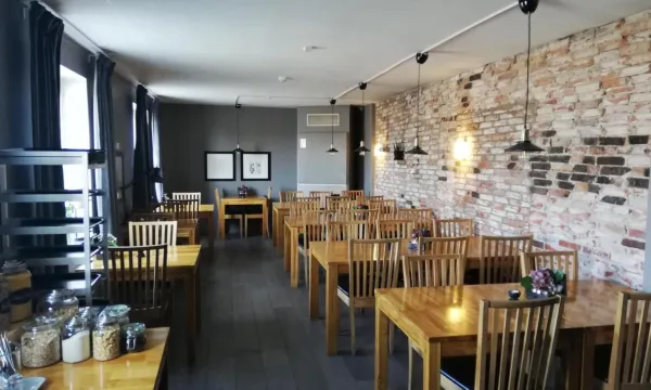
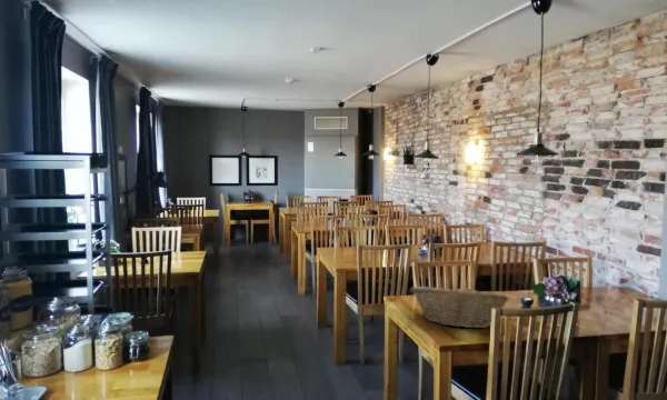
+ fruit basket (457, 301)
